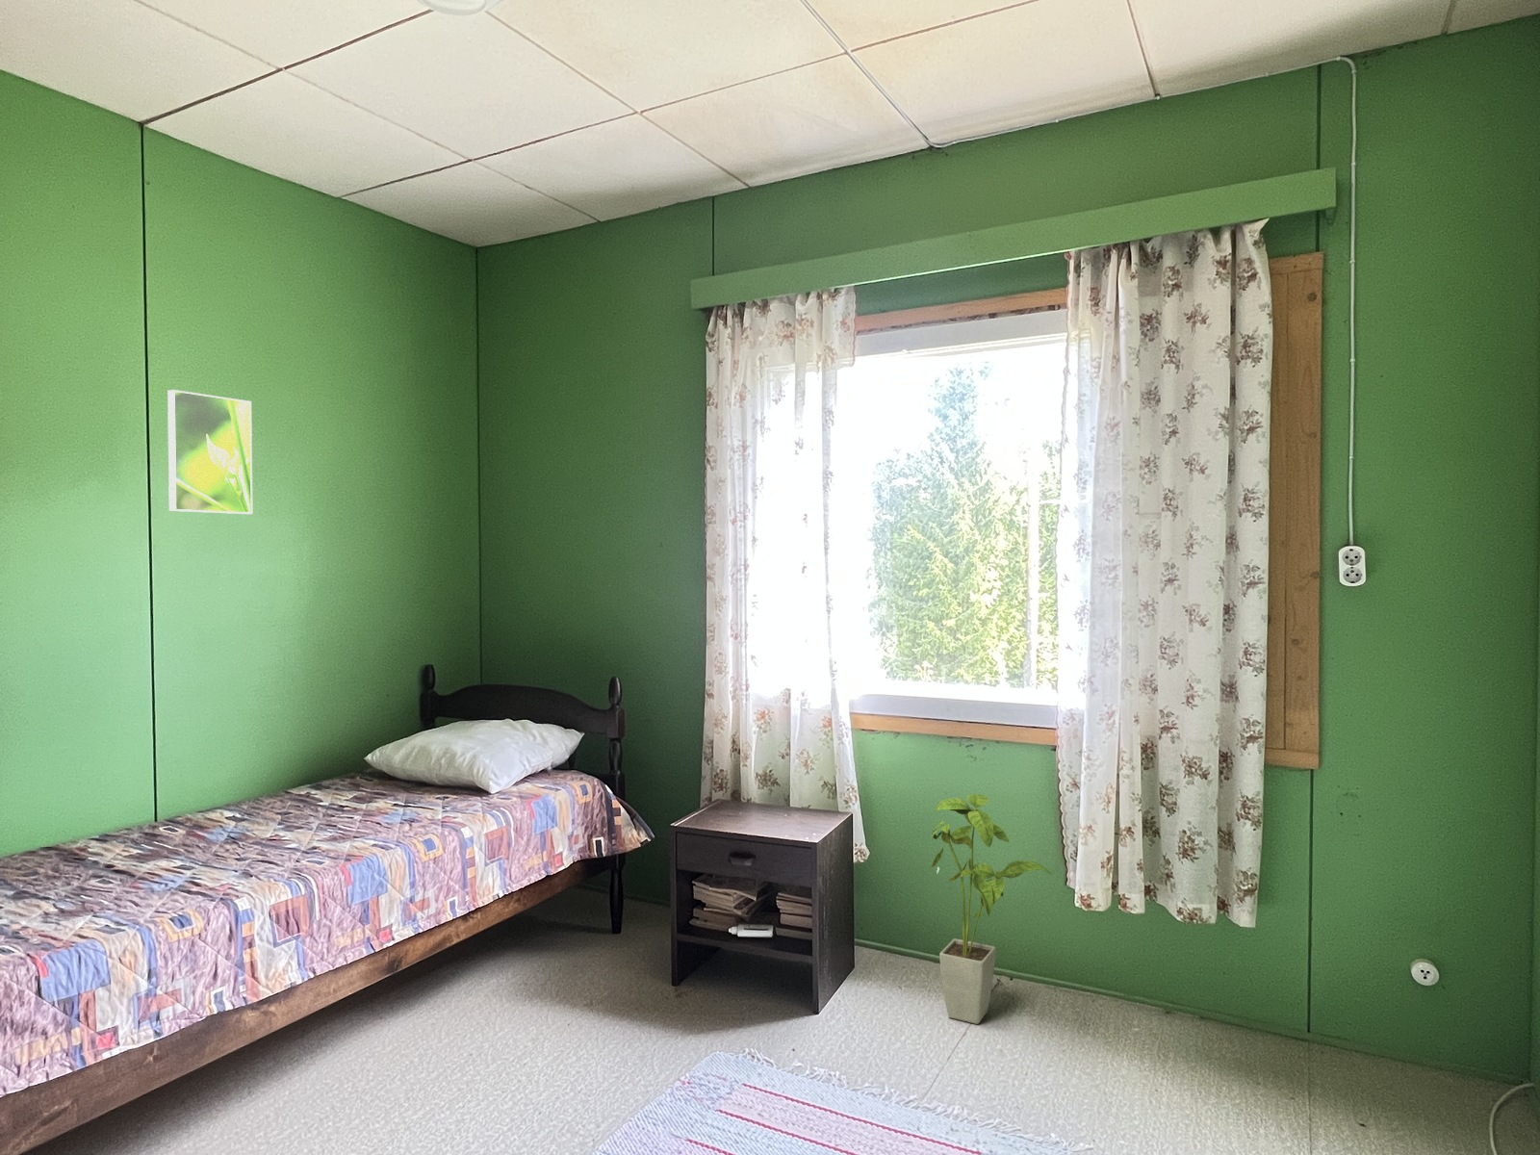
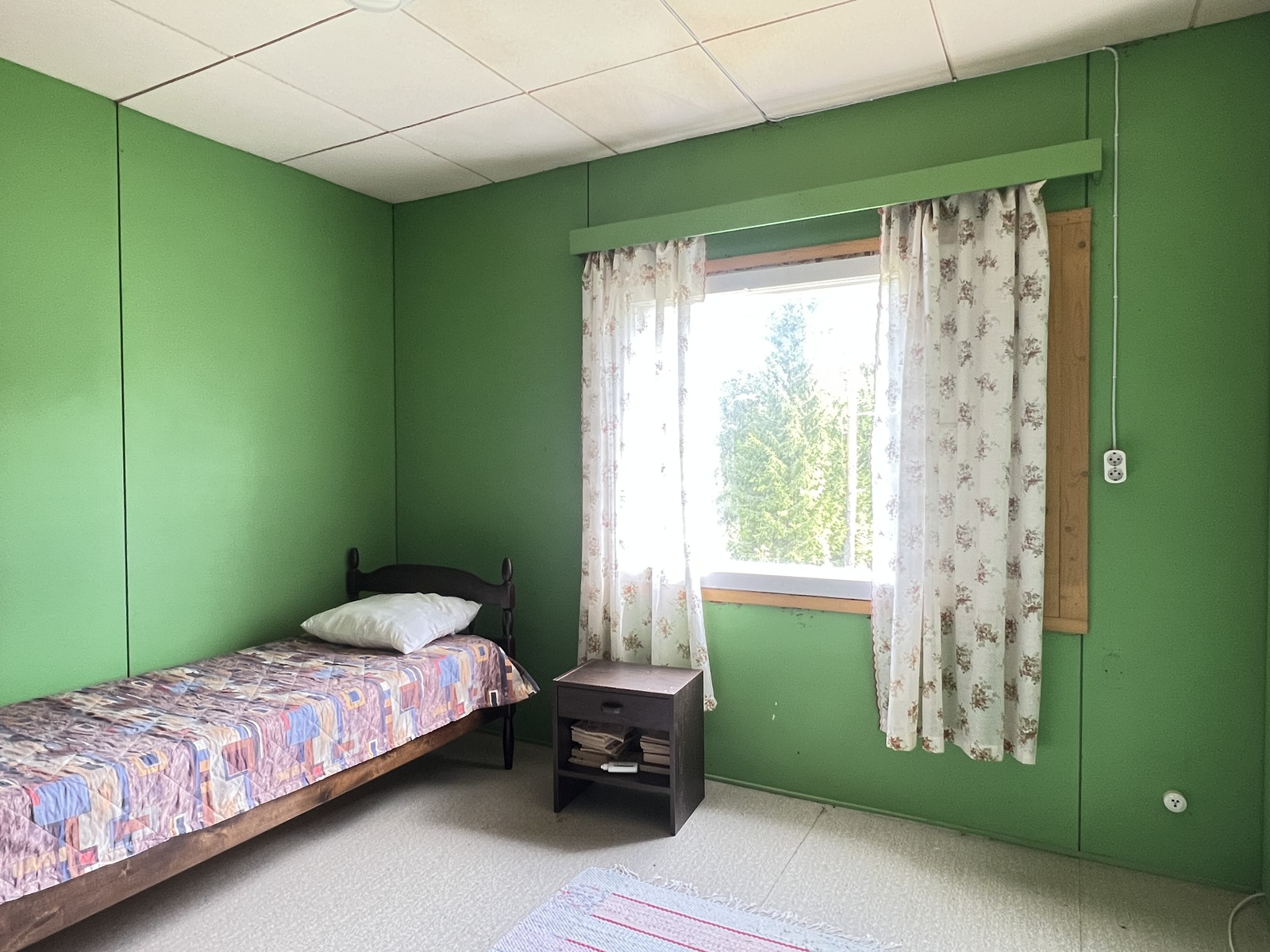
- house plant (981, 909)
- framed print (211, 454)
